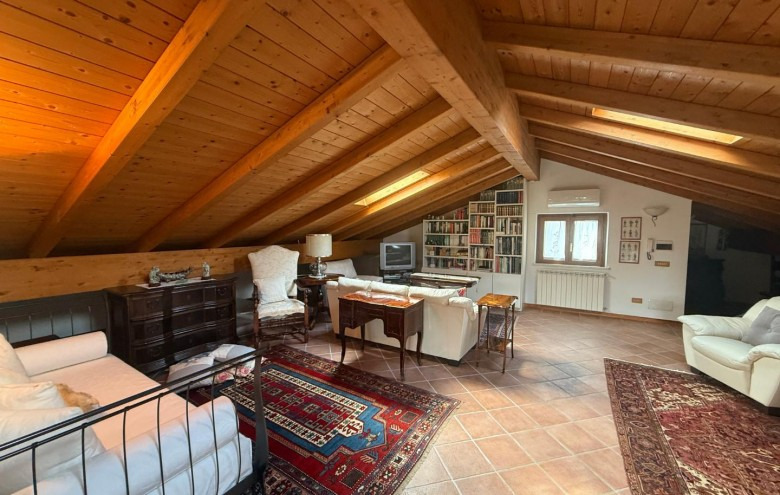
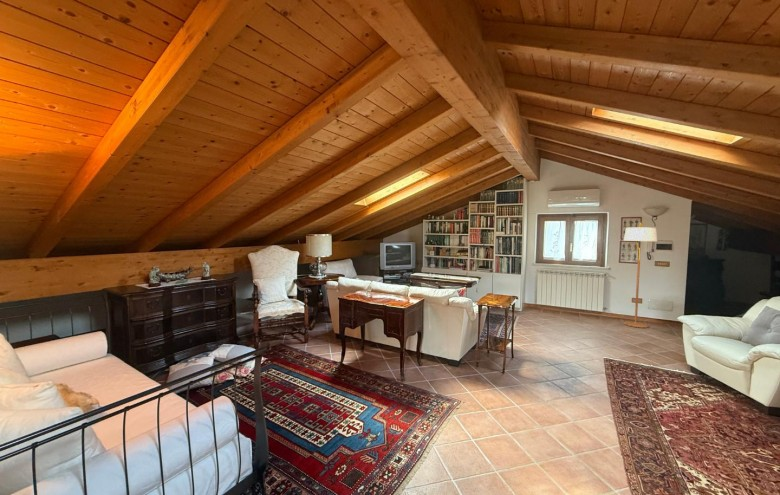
+ floor lamp (637, 273)
